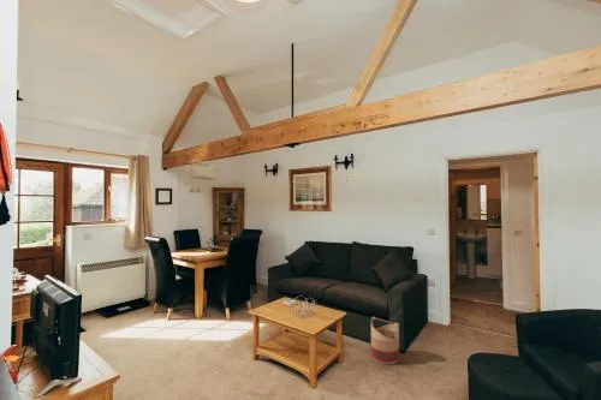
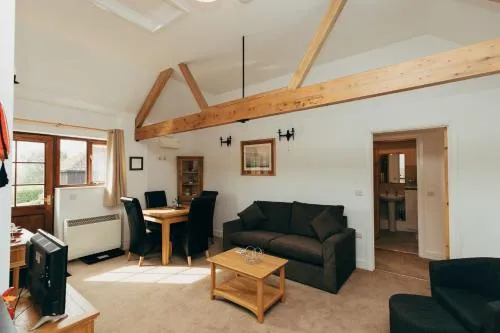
- basket (385, 339)
